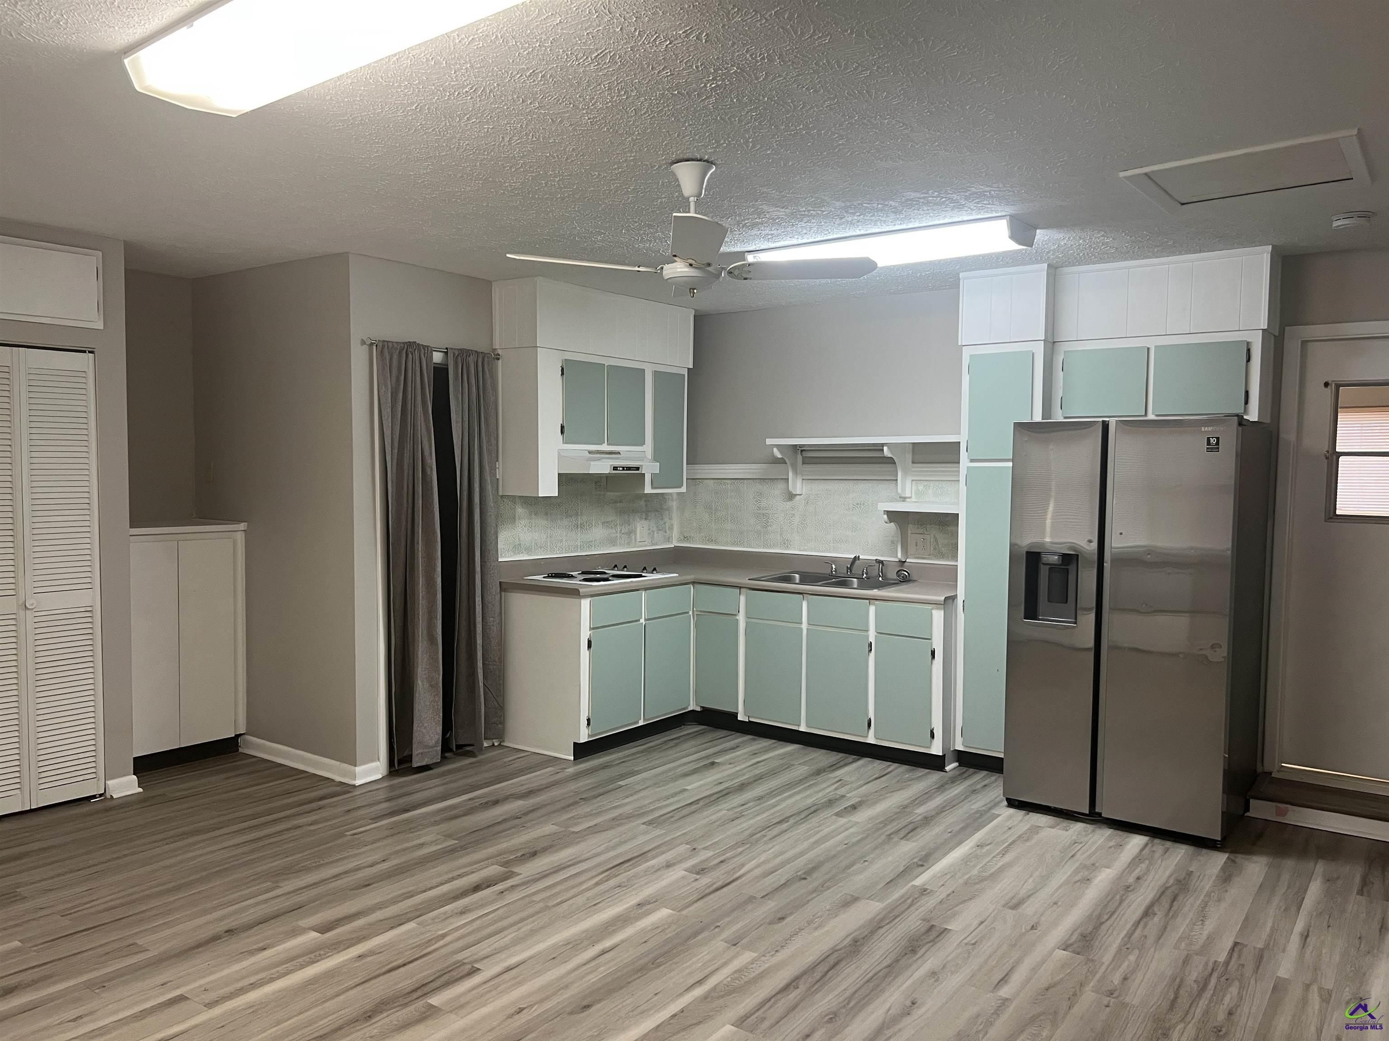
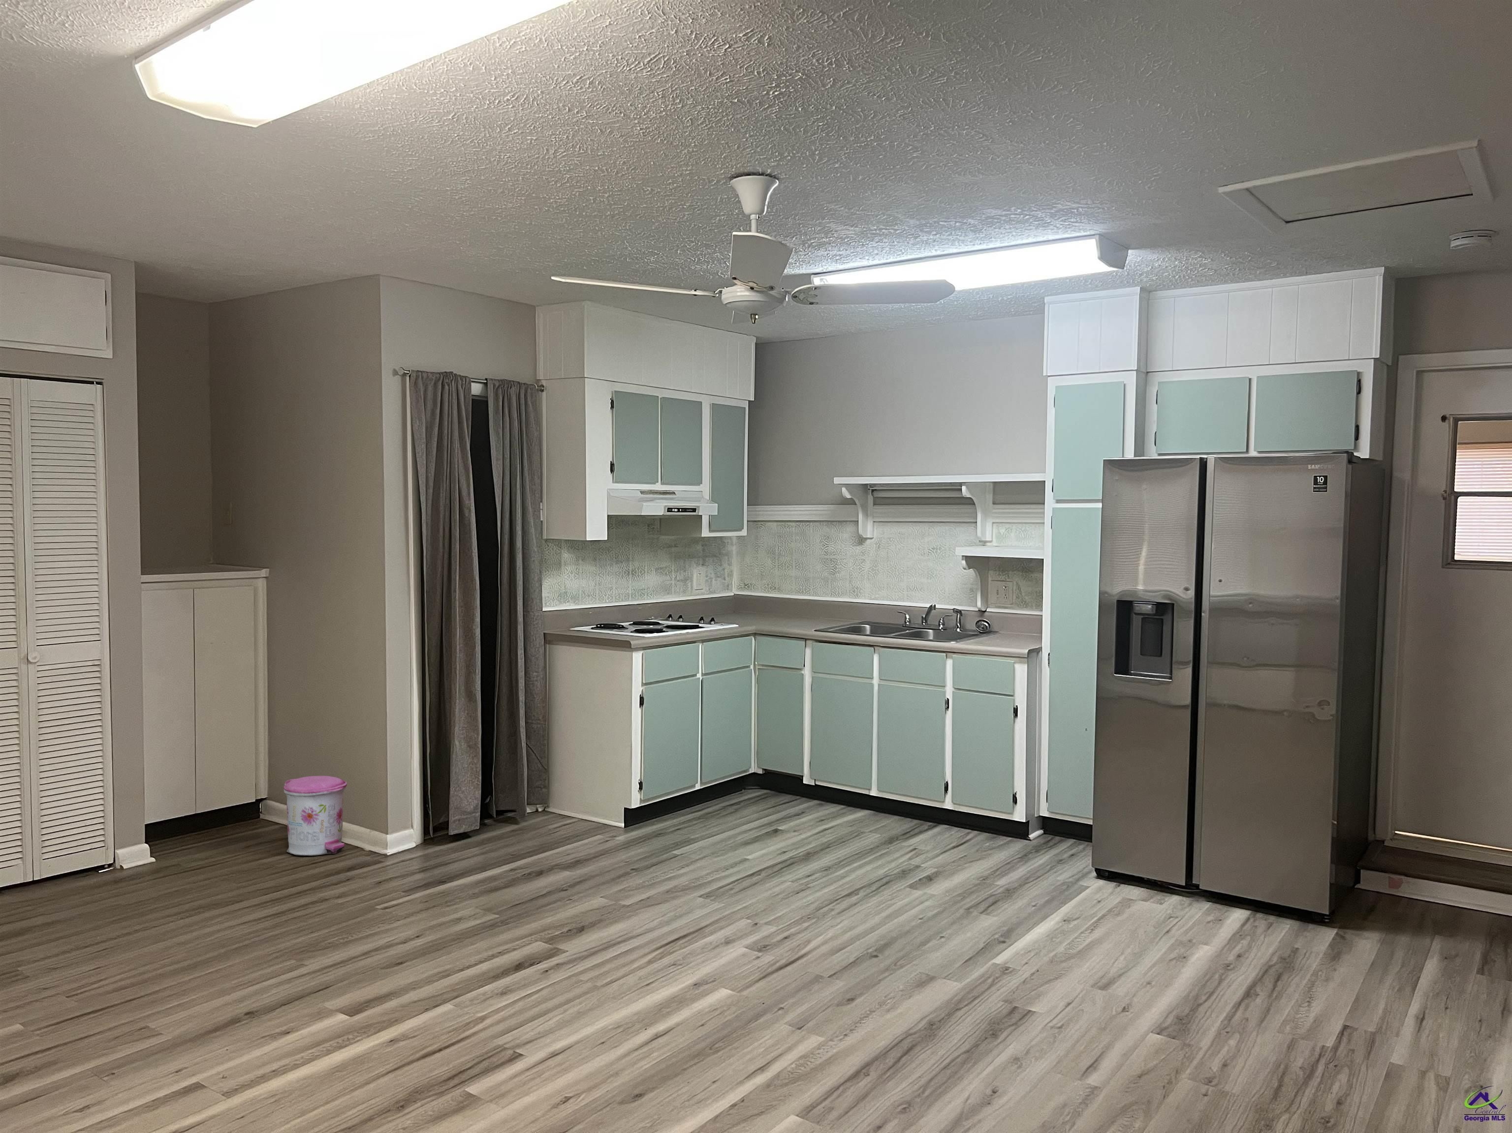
+ trash can (315, 814)
